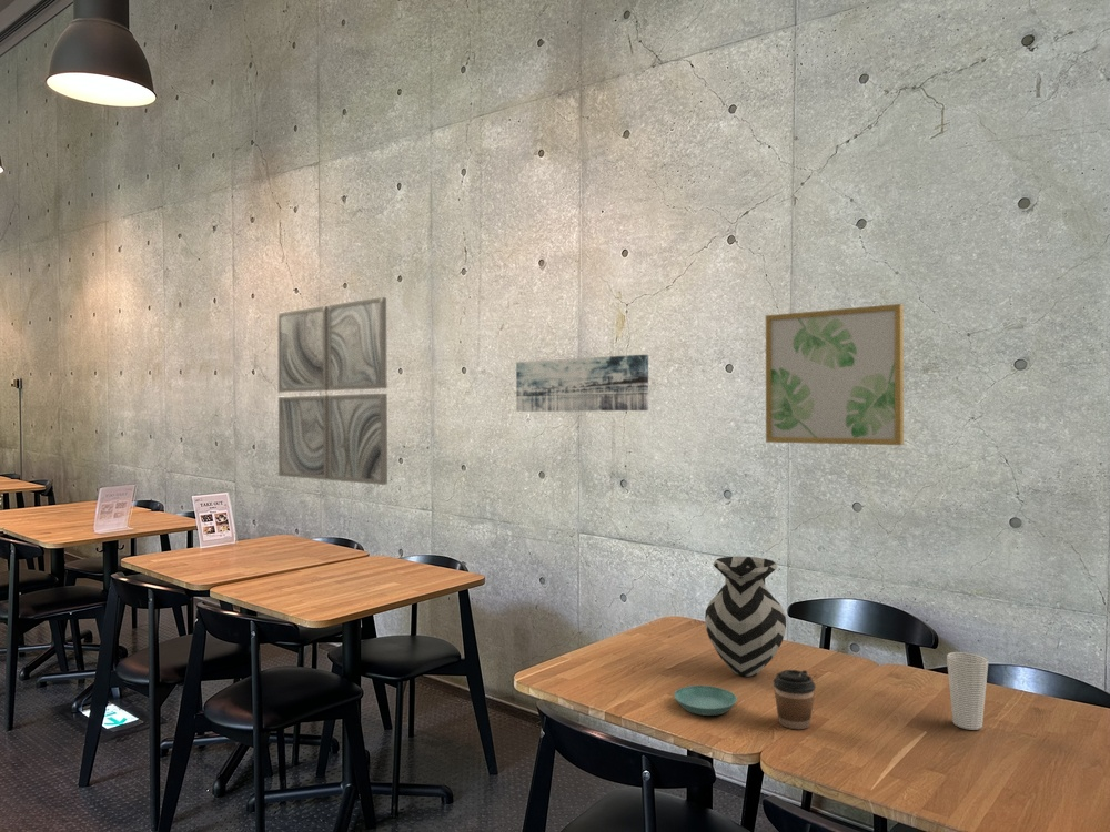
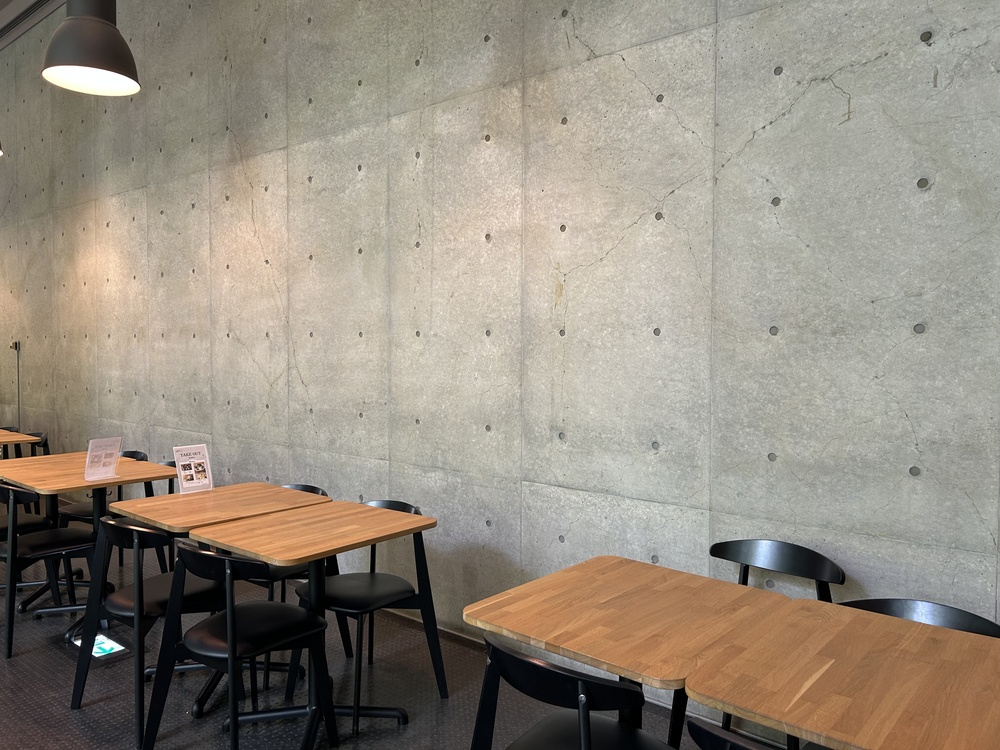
- wall art (578, 384)
- vase (745, 617)
- coffee cup (794, 697)
- saucer (705, 701)
- wall art (329, 395)
- cup (967, 691)
- wall art (830, 376)
